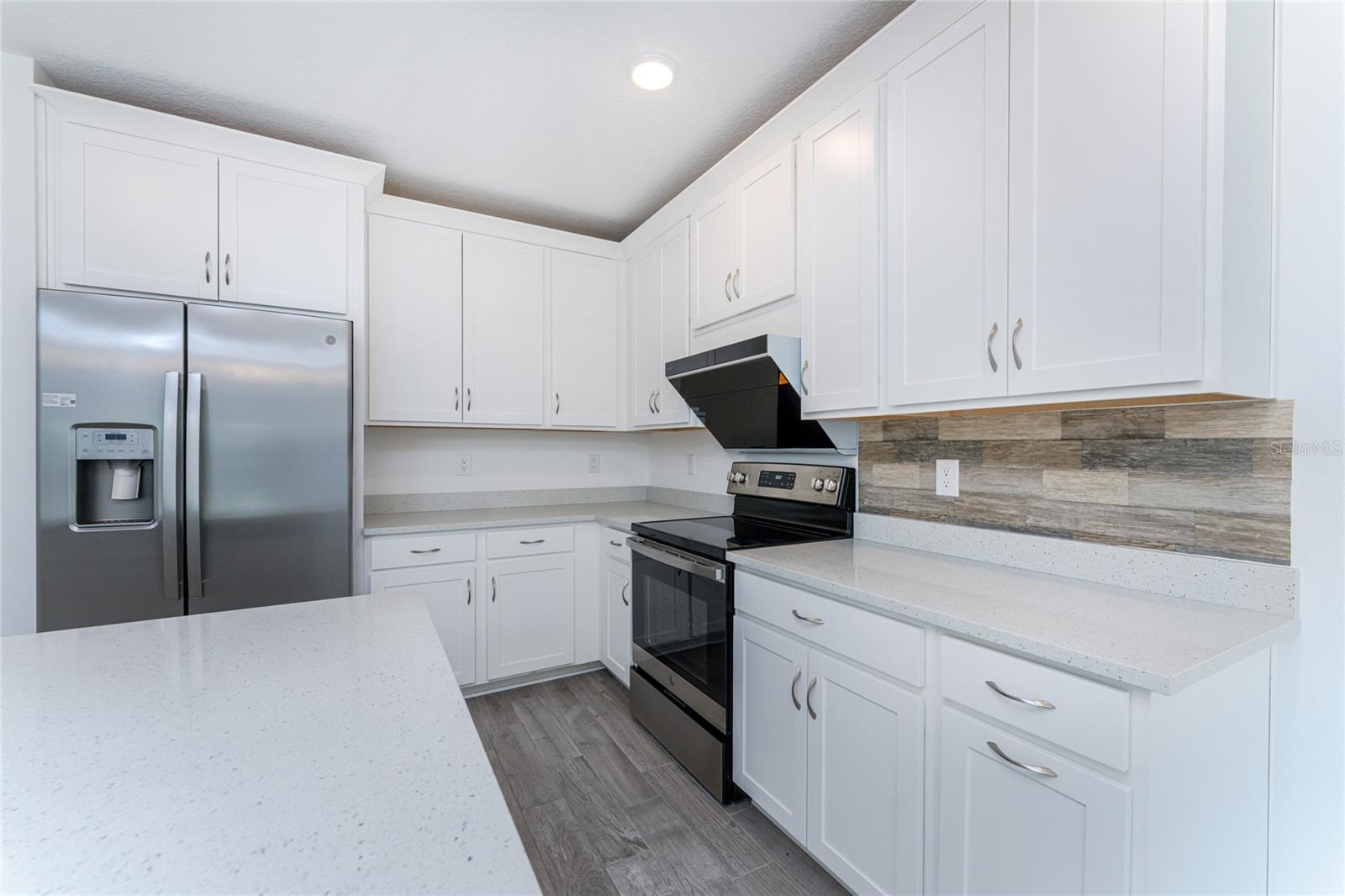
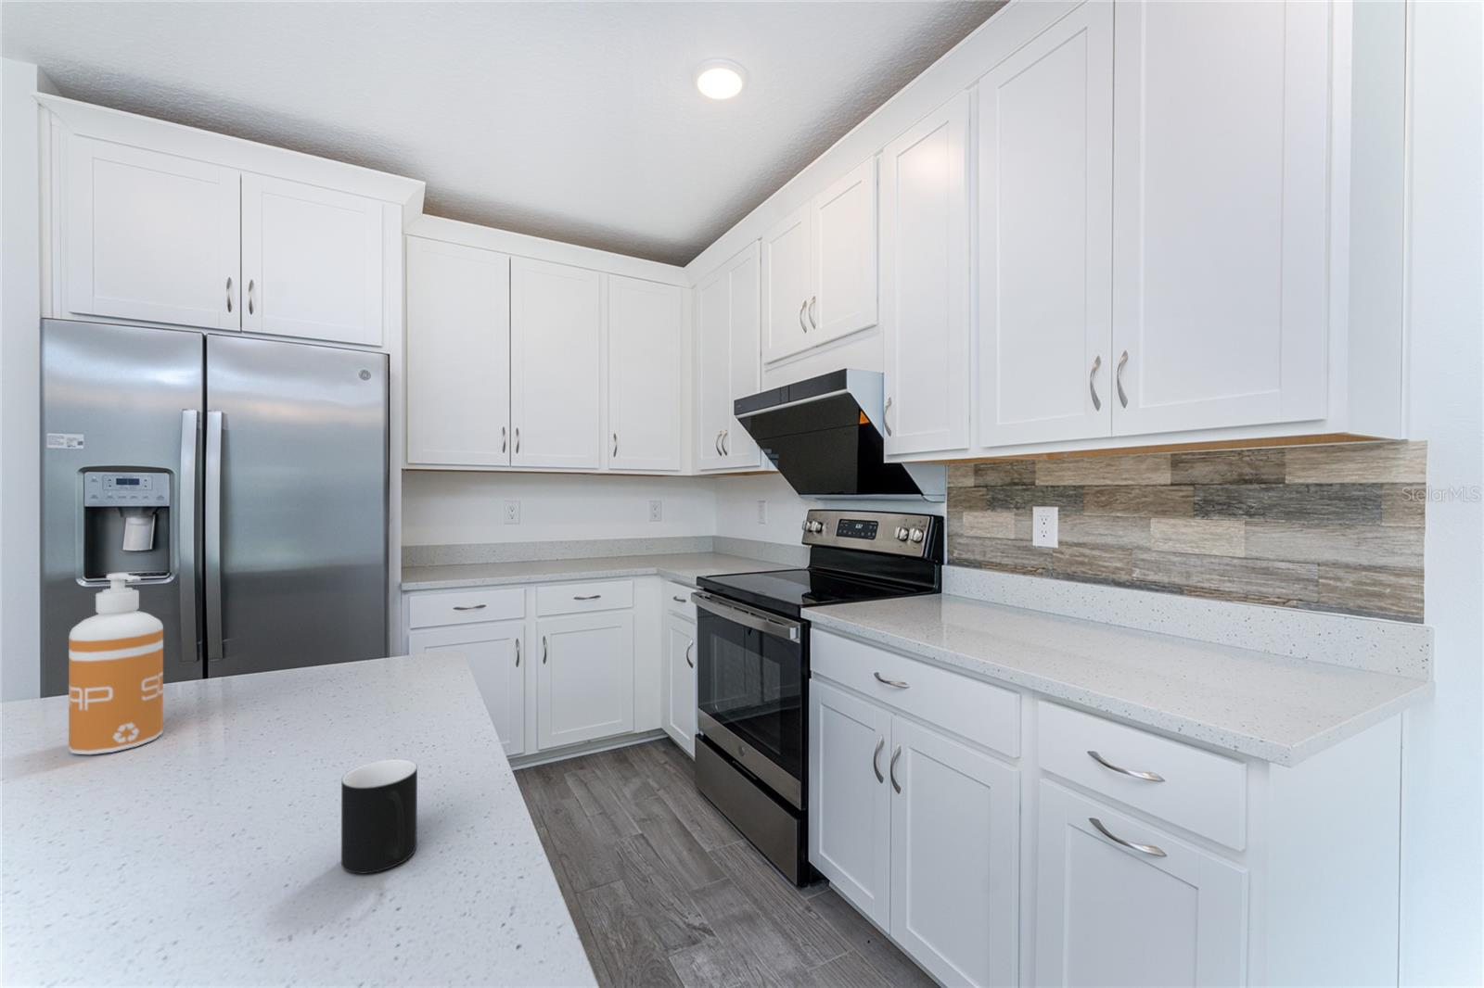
+ soap dispenser (117, 657)
+ cup (383, 819)
